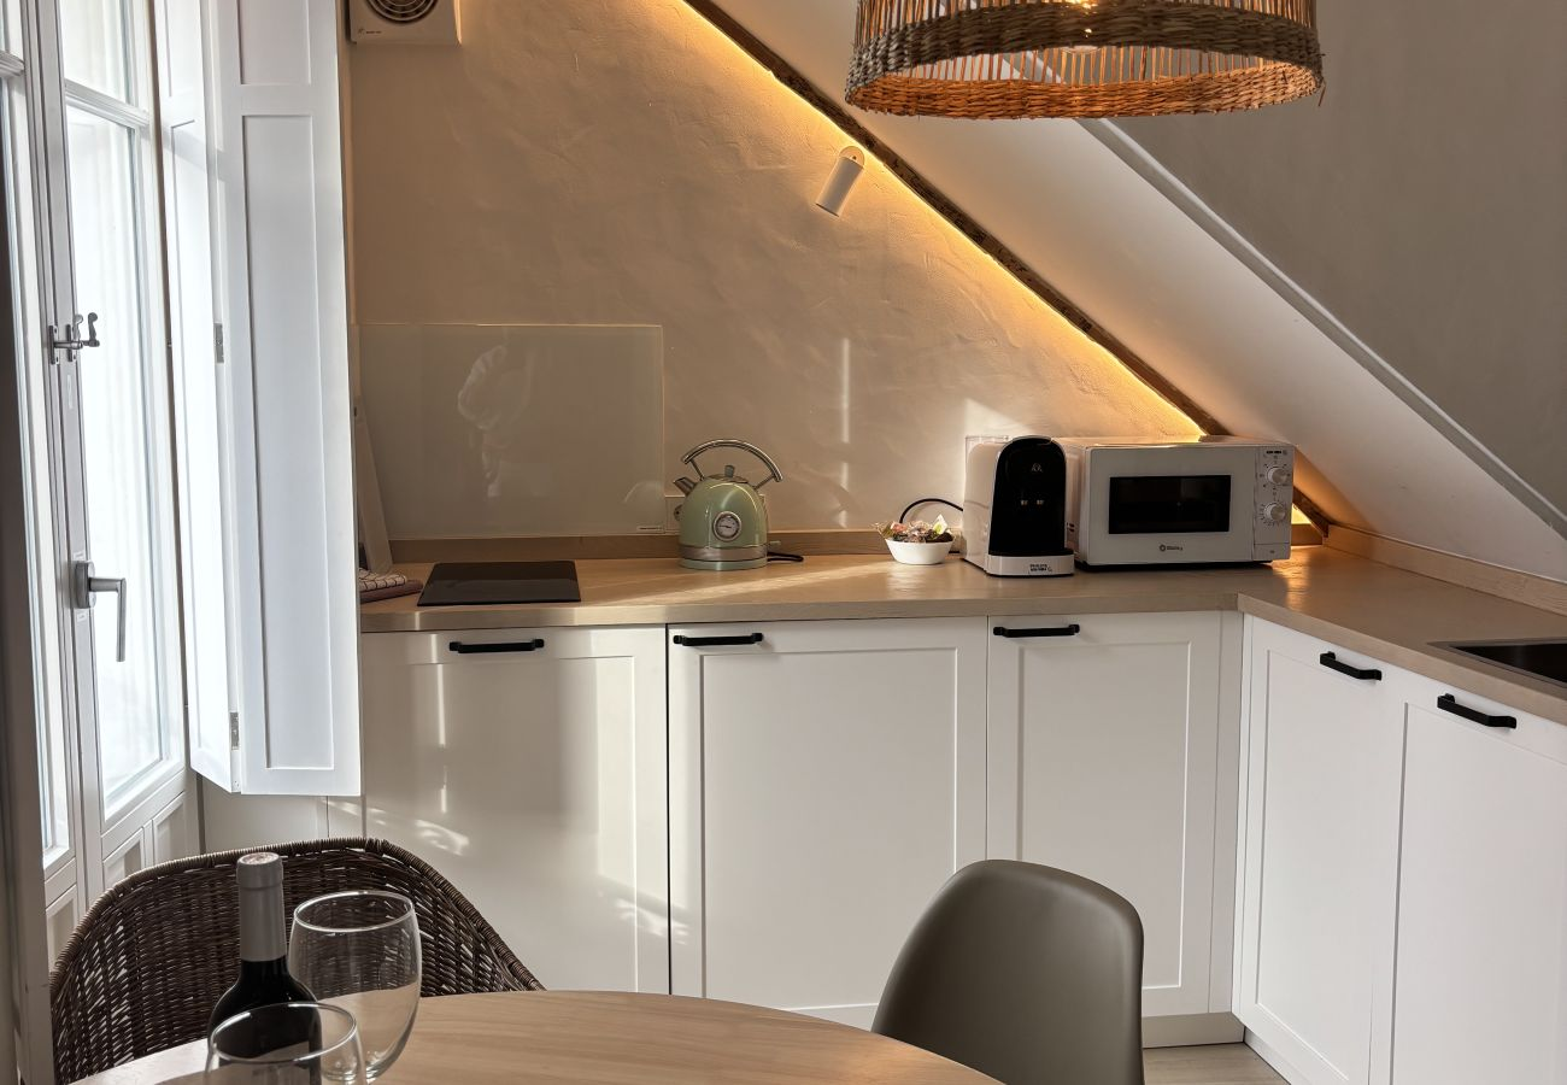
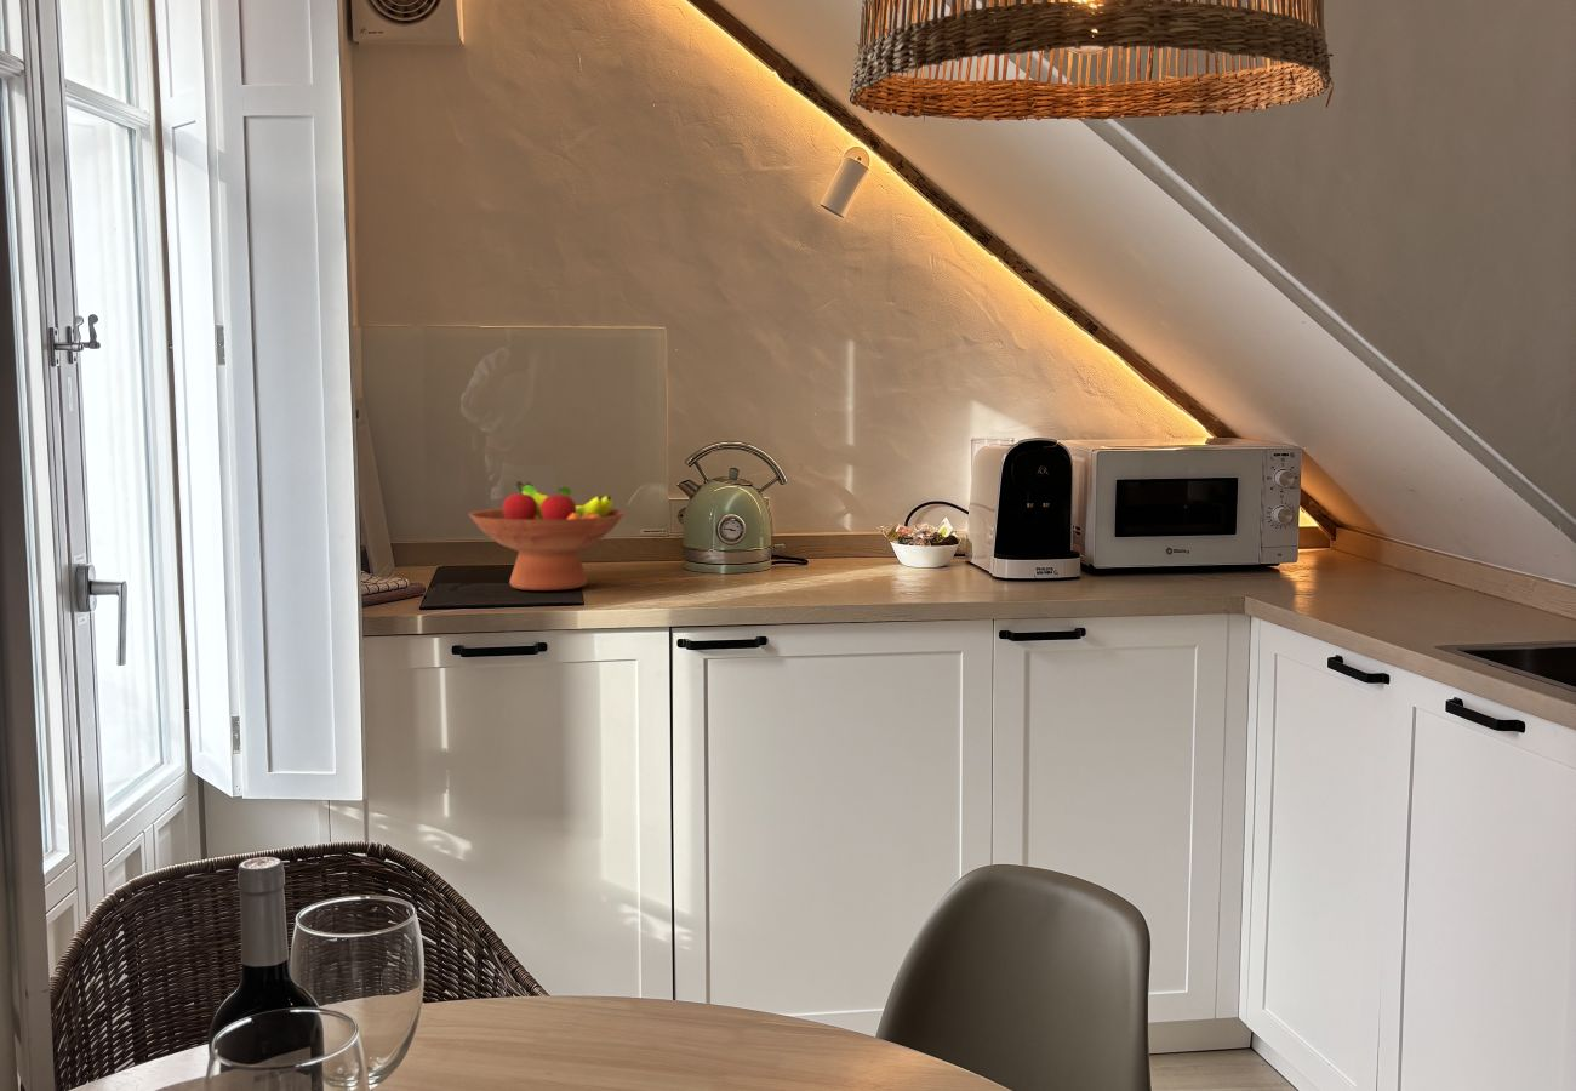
+ fruit bowl (547, 535)
